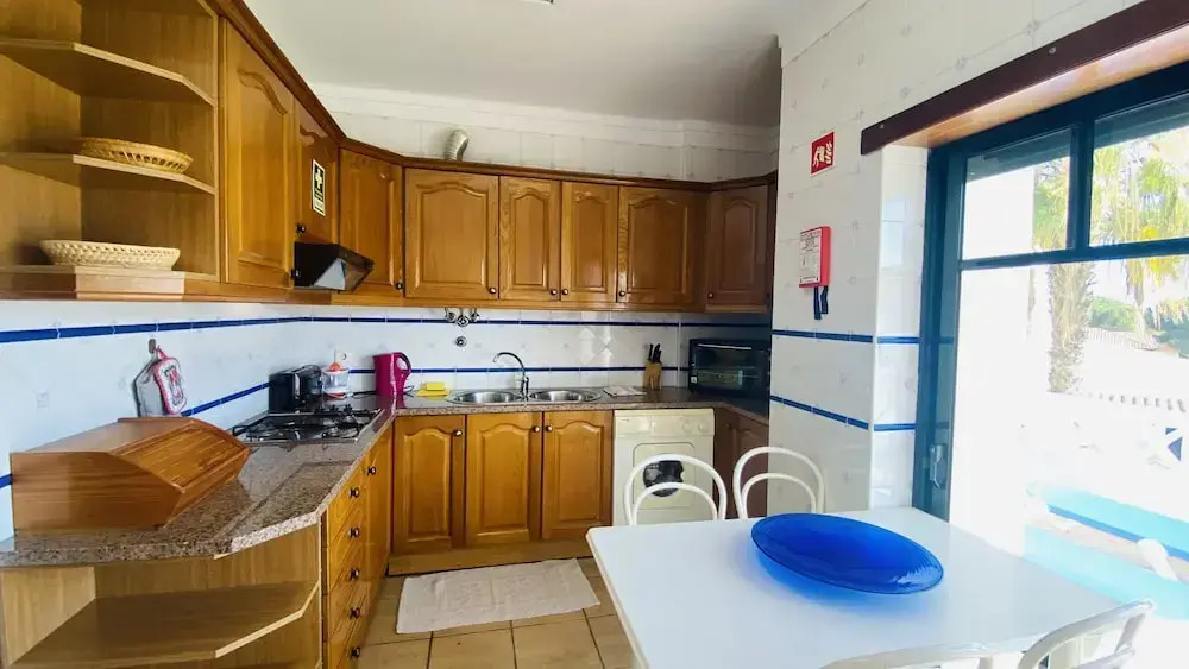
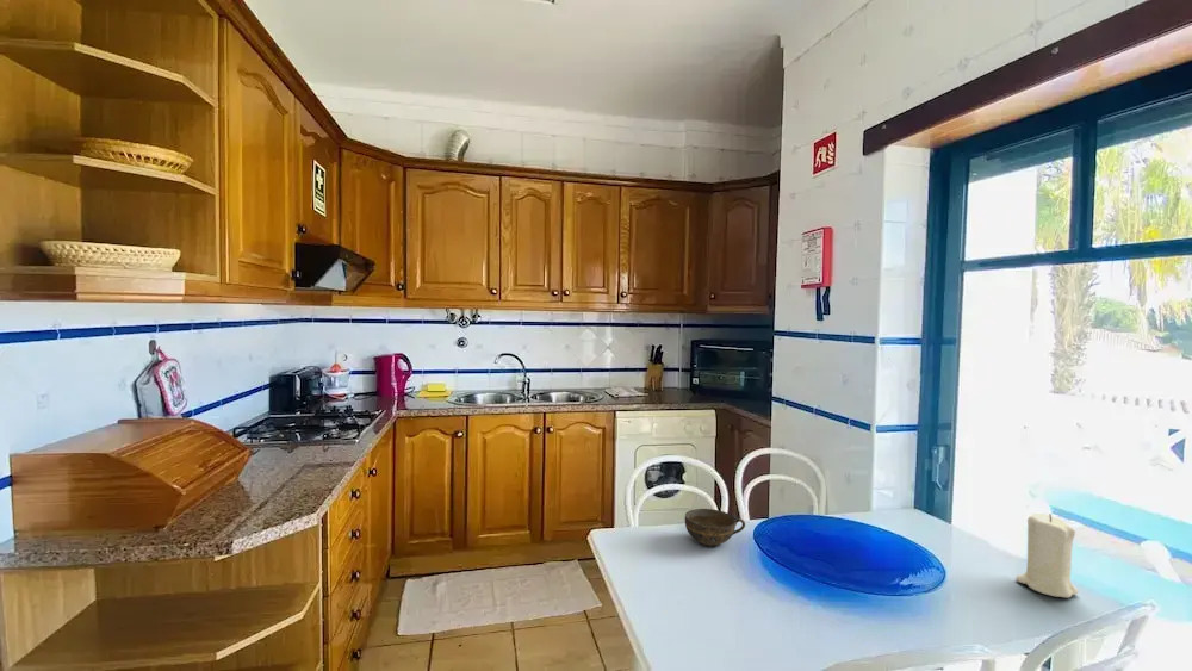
+ candle (1047, 551)
+ cup (714, 529)
